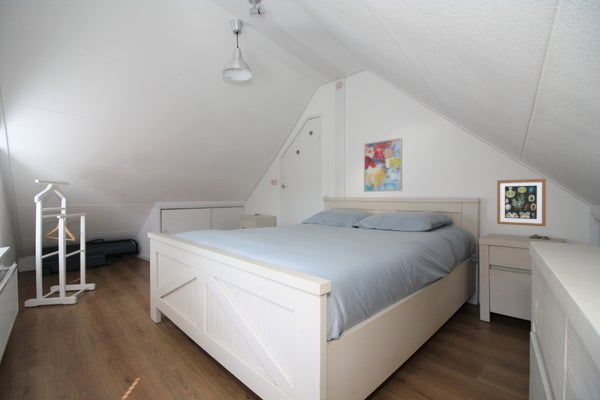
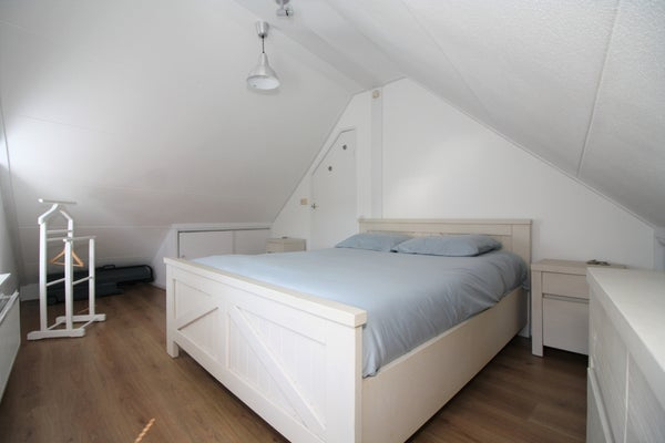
- wall art (382, 166)
- wall art (520, 202)
